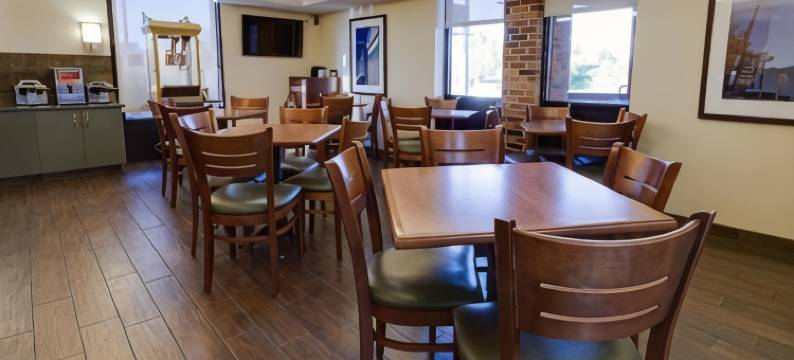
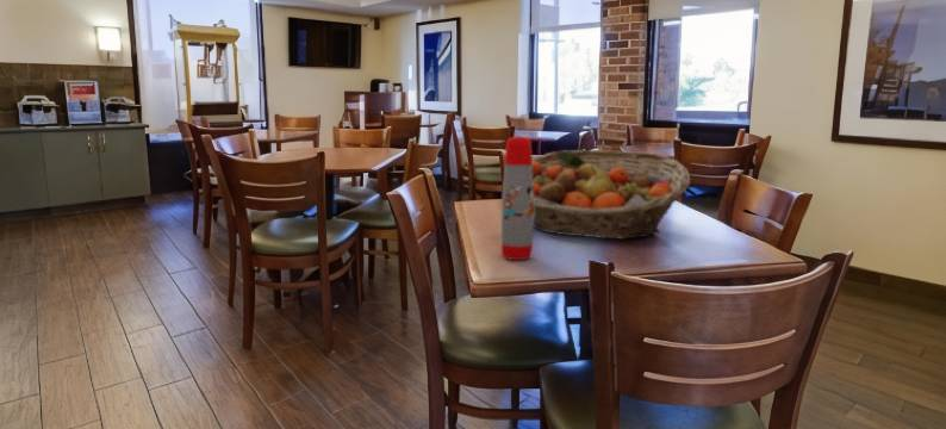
+ water bottle (517, 197)
+ fruit basket (595, 191)
